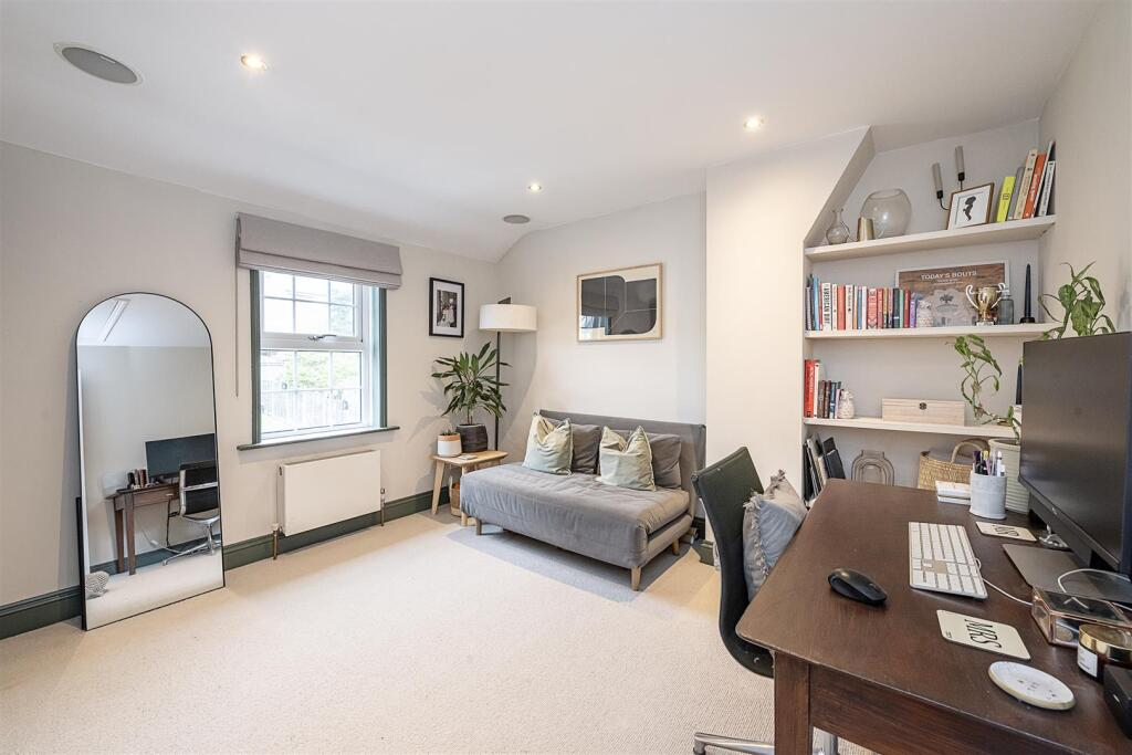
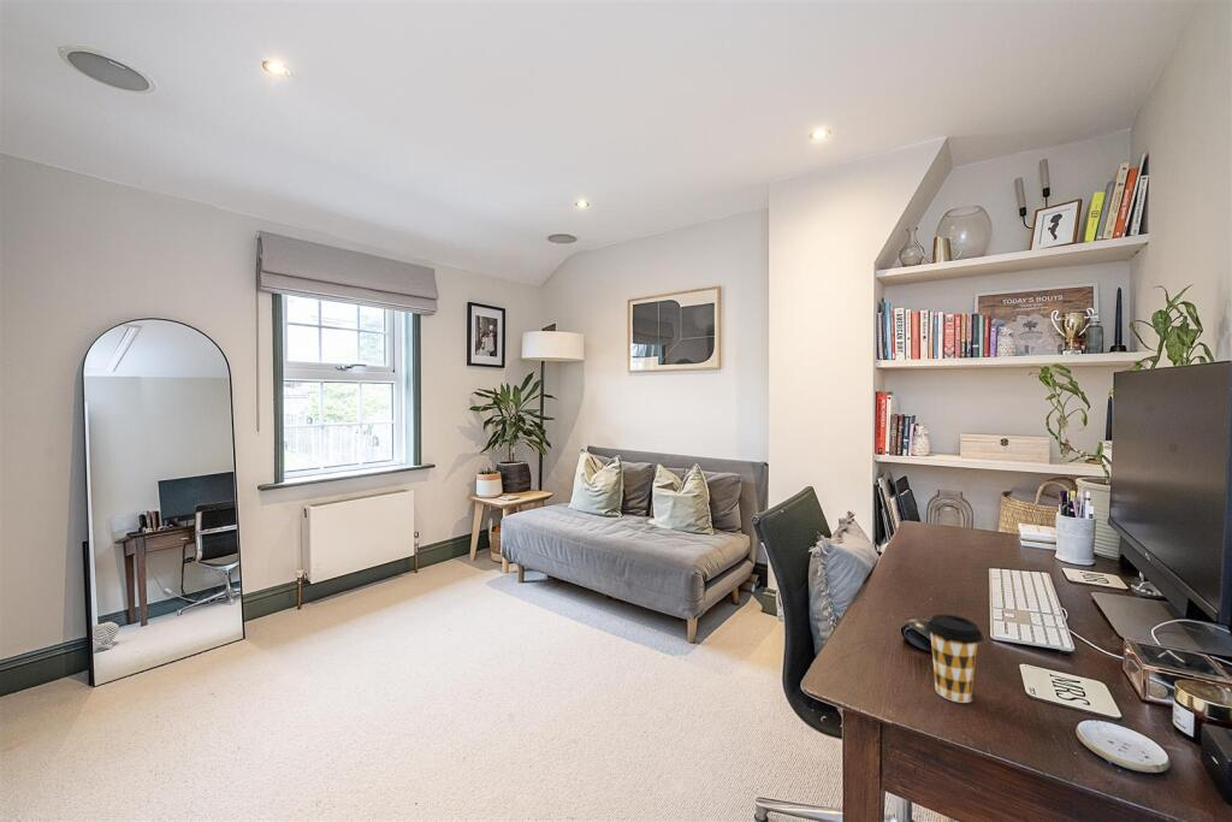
+ coffee cup (953, 657)
